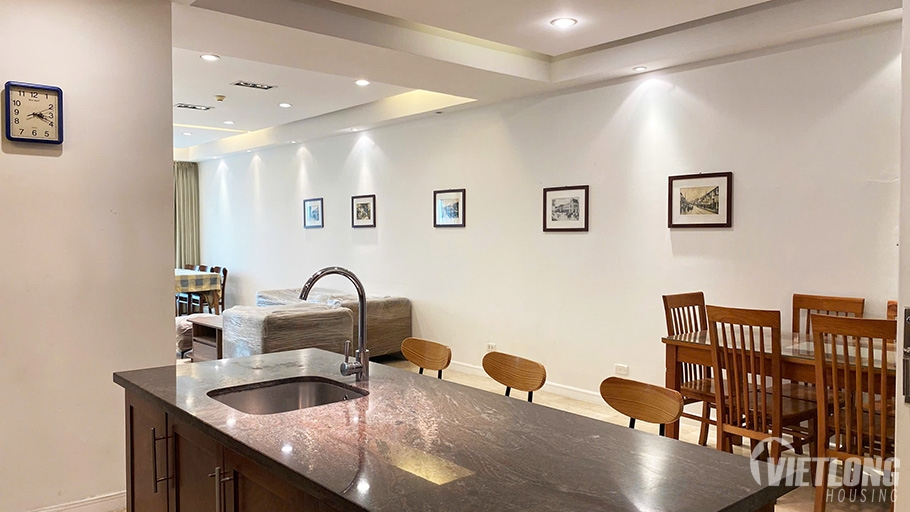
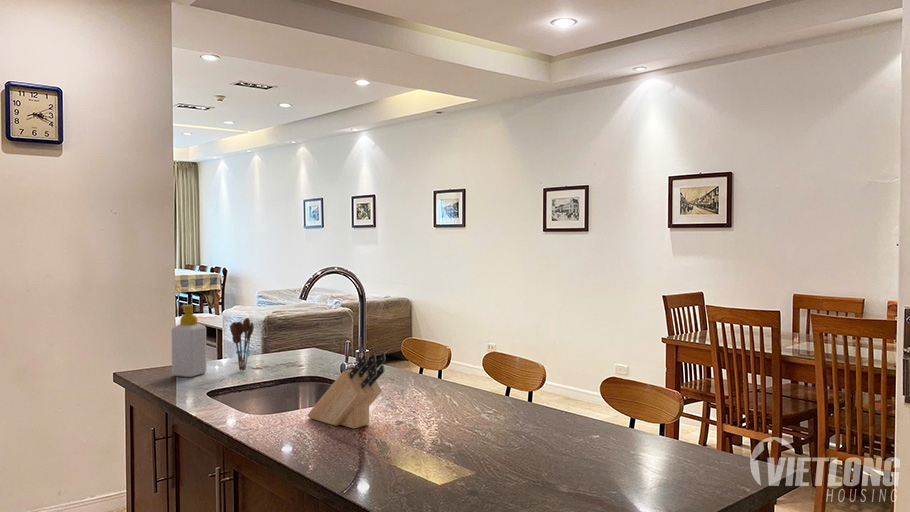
+ utensil holder (240, 344)
+ knife block (348, 385)
+ soap bottle (189, 339)
